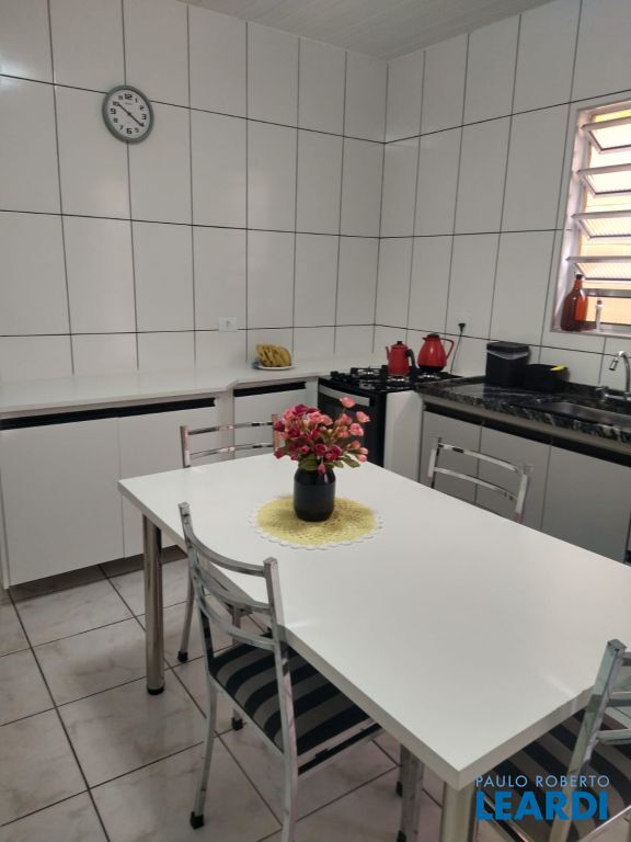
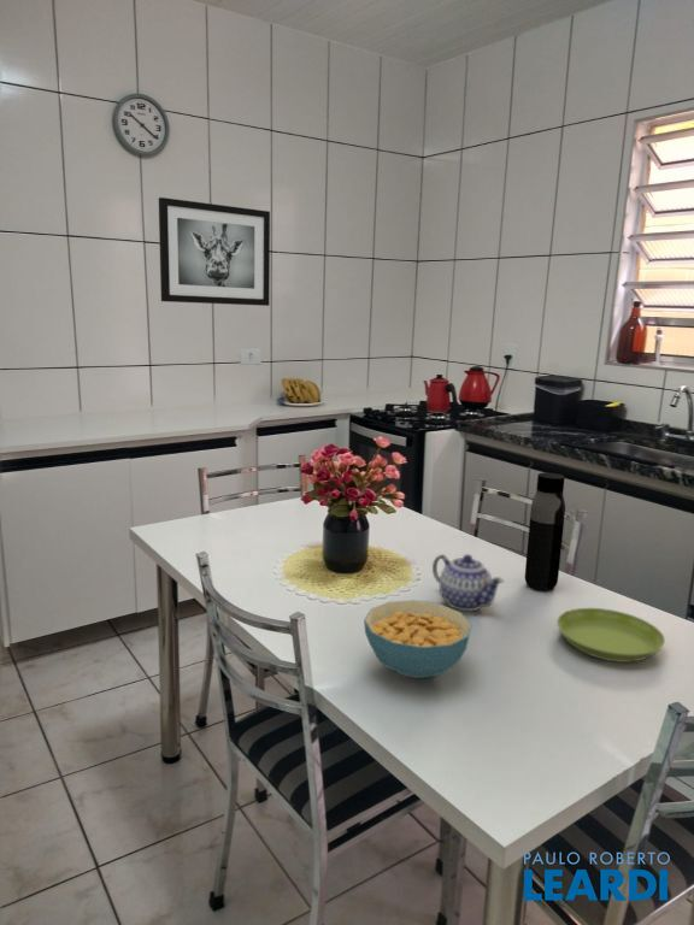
+ cereal bowl (416, 646)
+ wall art (217, 254)
+ water bottle (545, 531)
+ saucer (608, 636)
+ teapot (466, 579)
